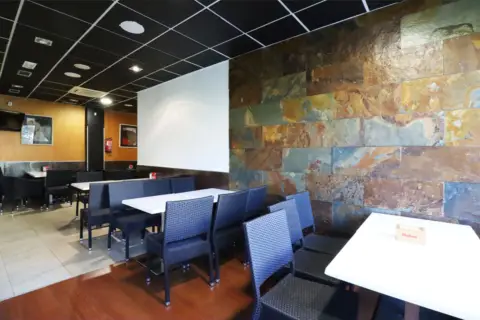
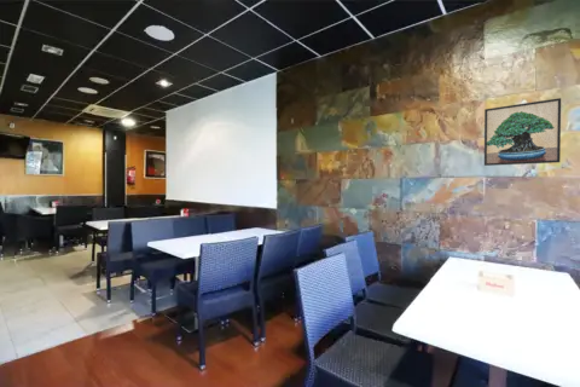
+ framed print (520, 134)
